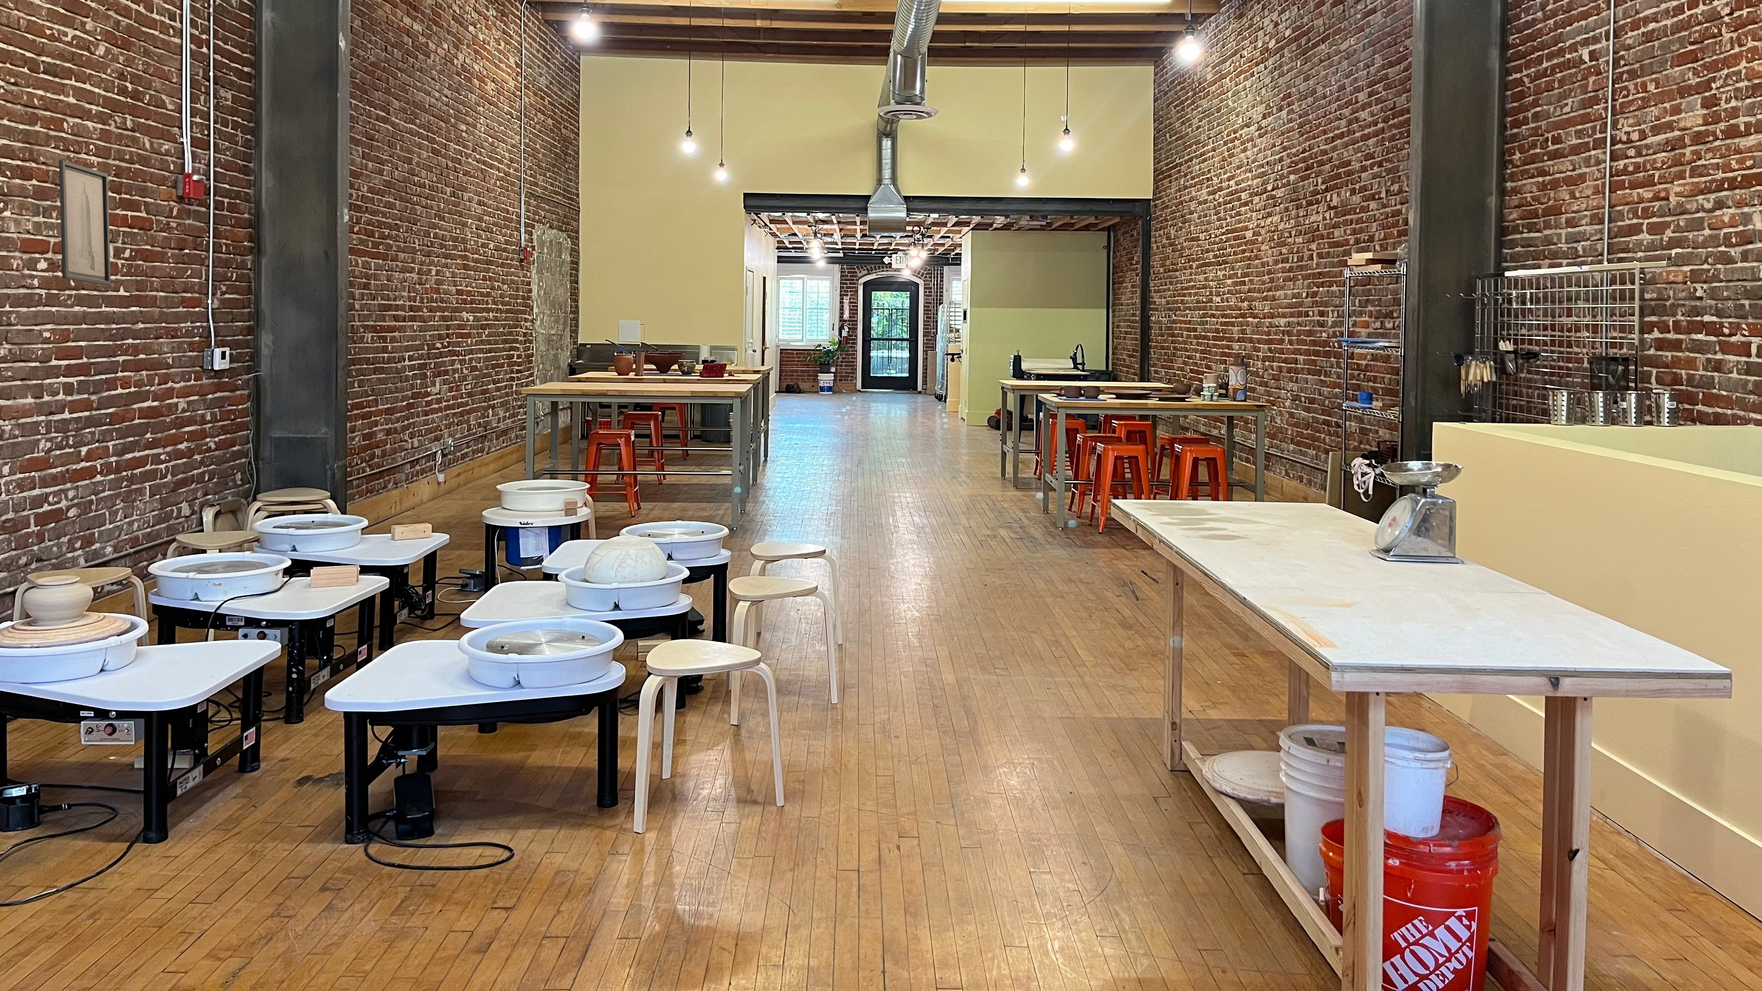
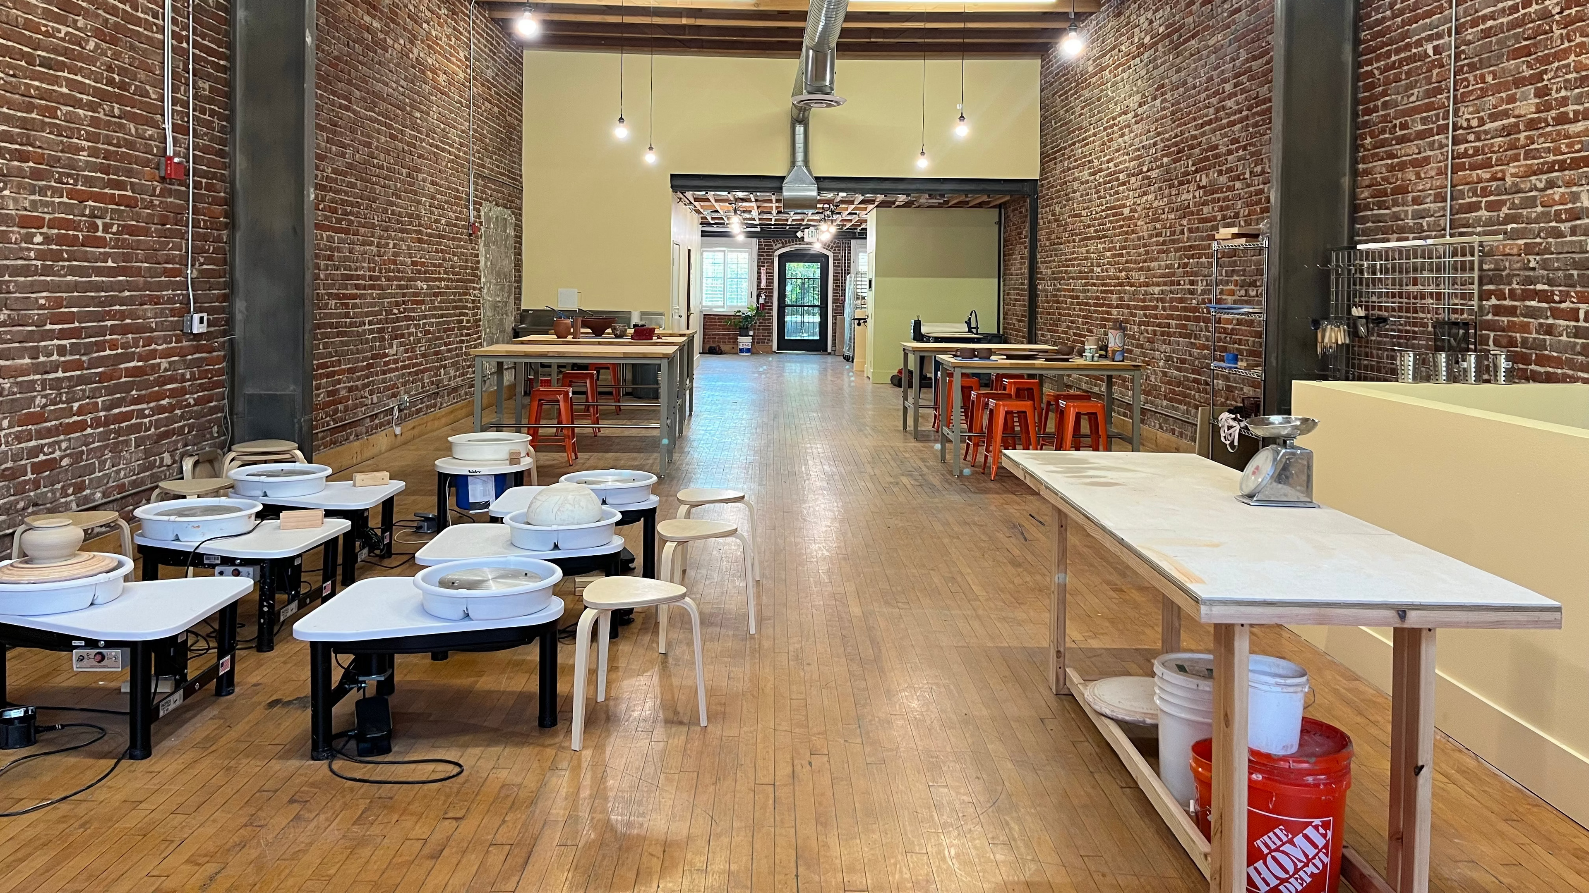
- wall art (86, 224)
